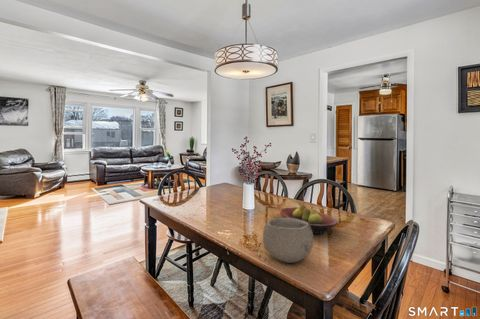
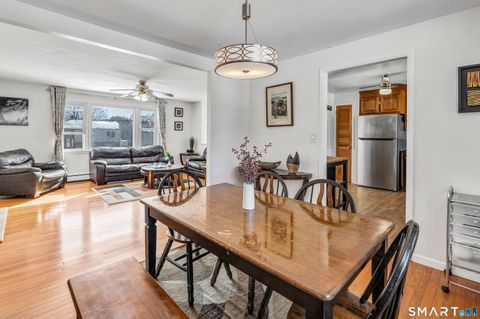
- fruit bowl (306, 216)
- bowl (287, 240)
